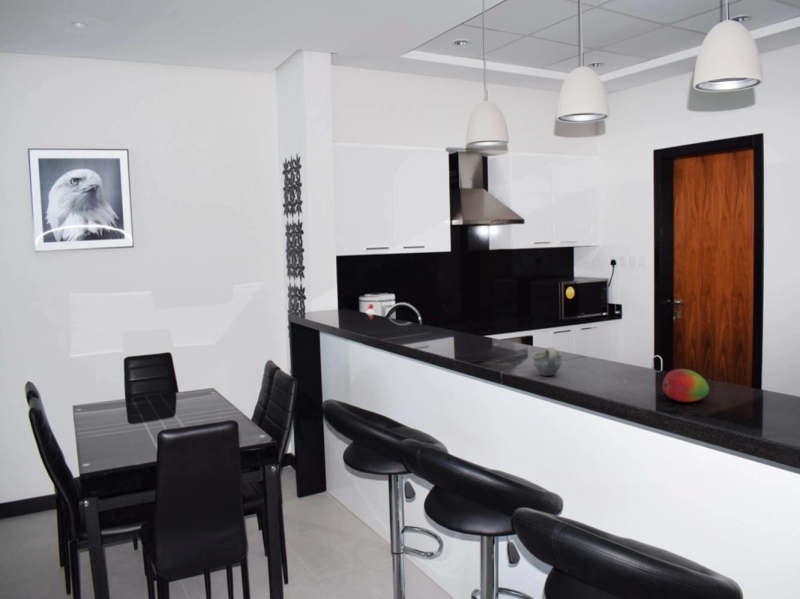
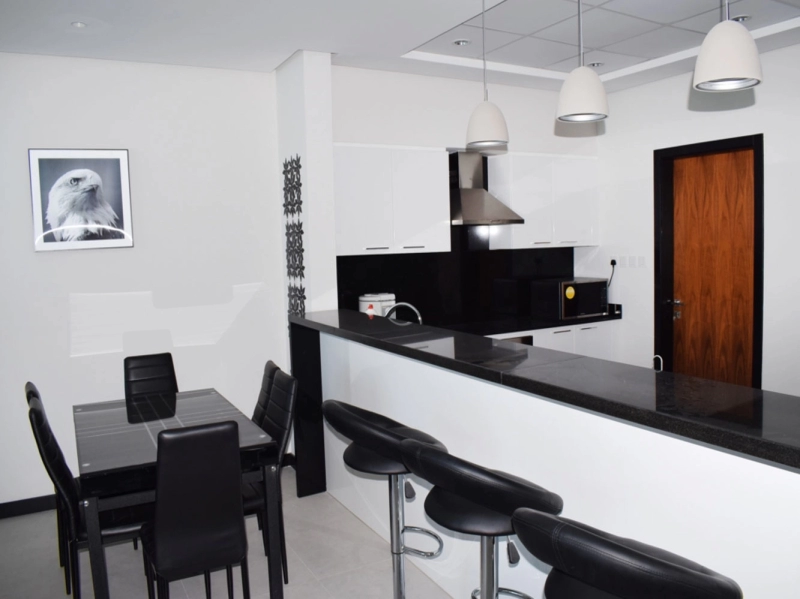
- cup (546, 360)
- fruit (685, 385)
